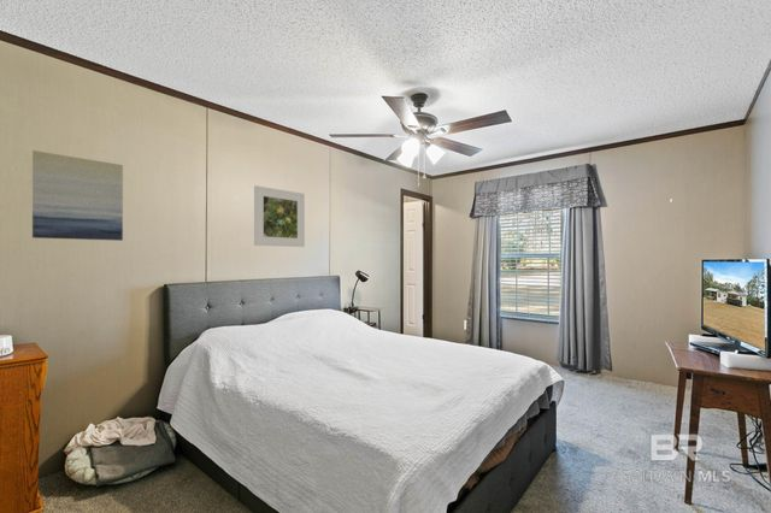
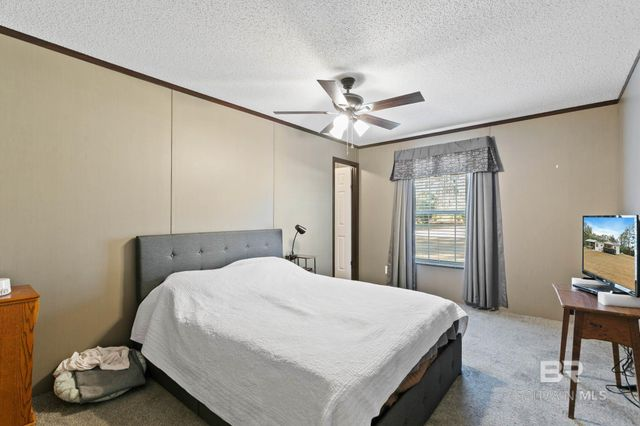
- wall art (80, 199)
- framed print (281, 218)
